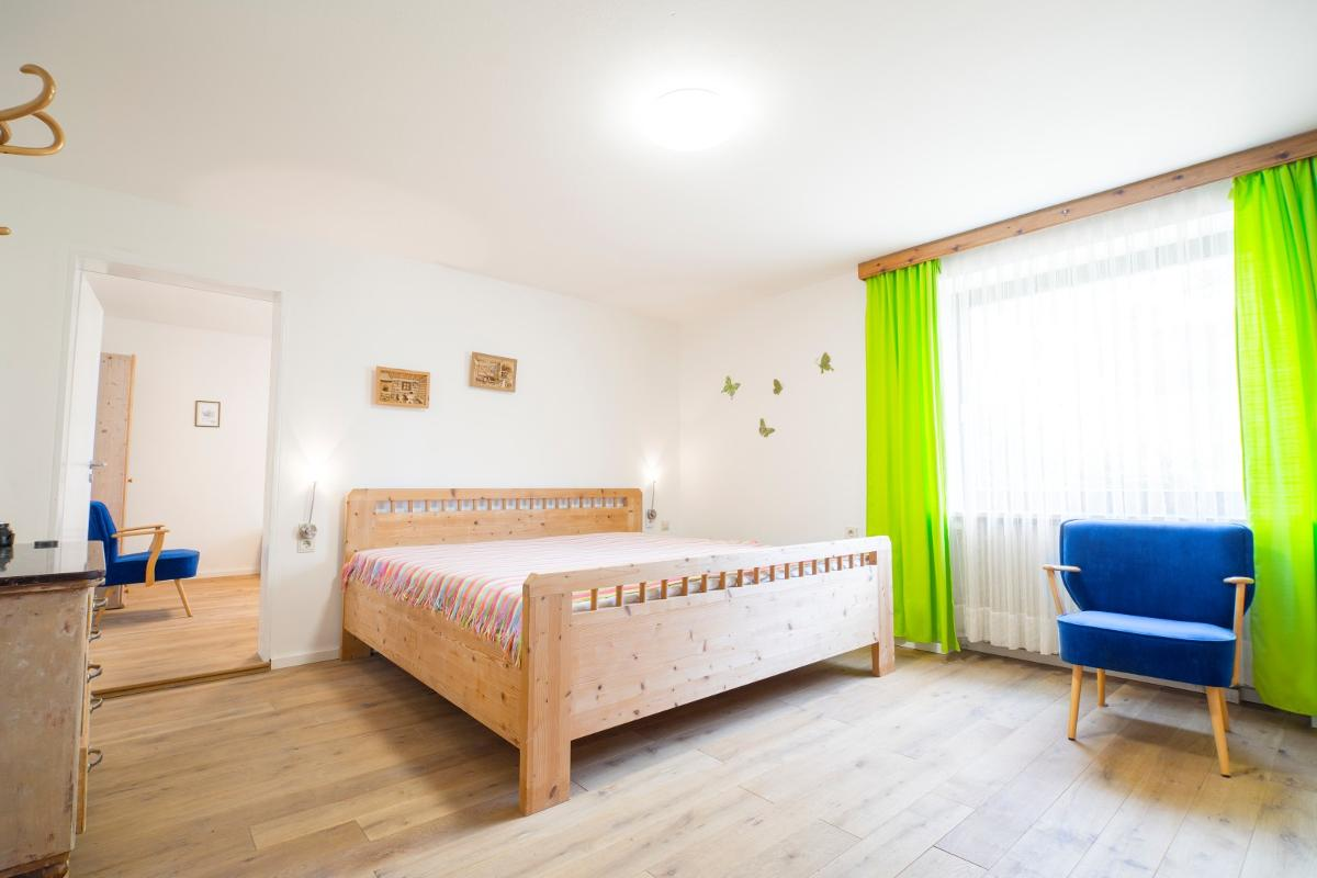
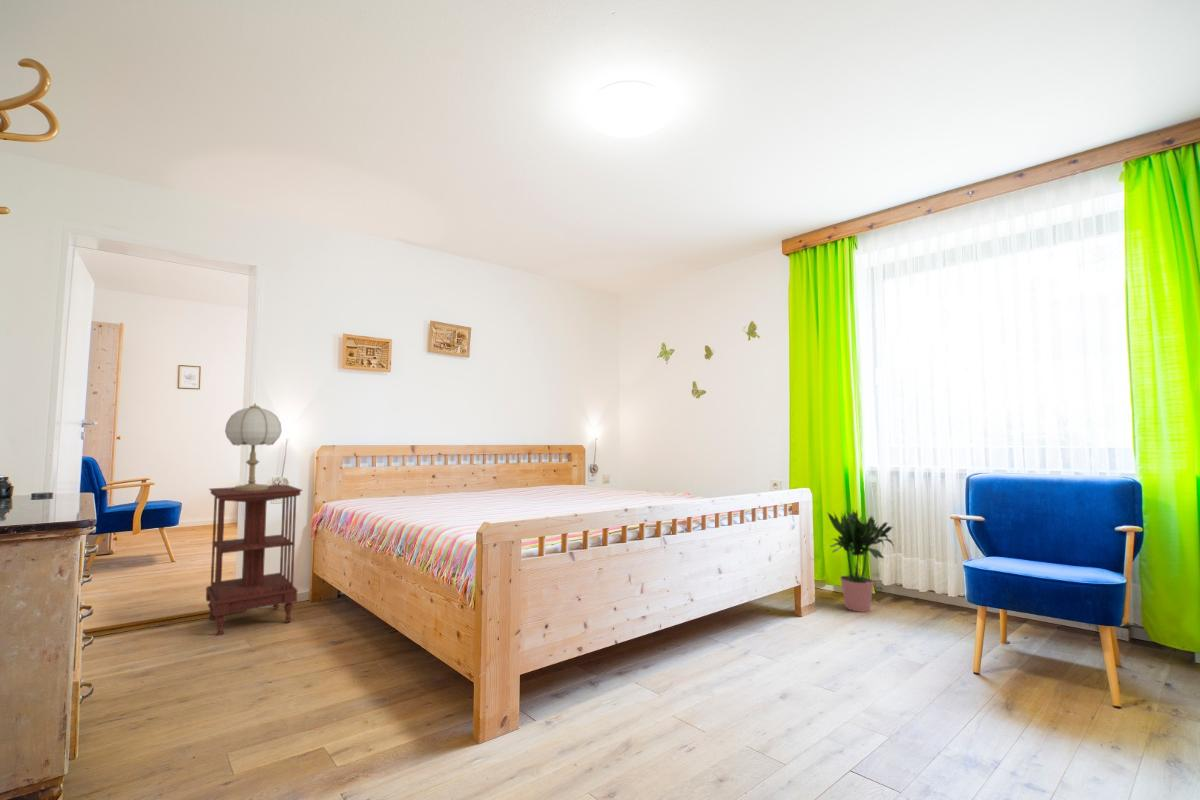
+ side table (252, 554)
+ table lamp (253, 446)
+ potted plant (864, 558)
